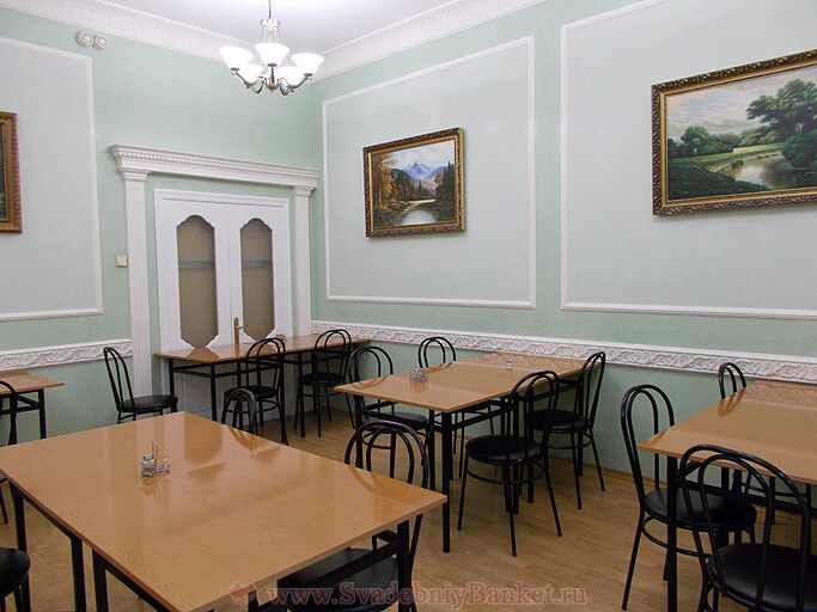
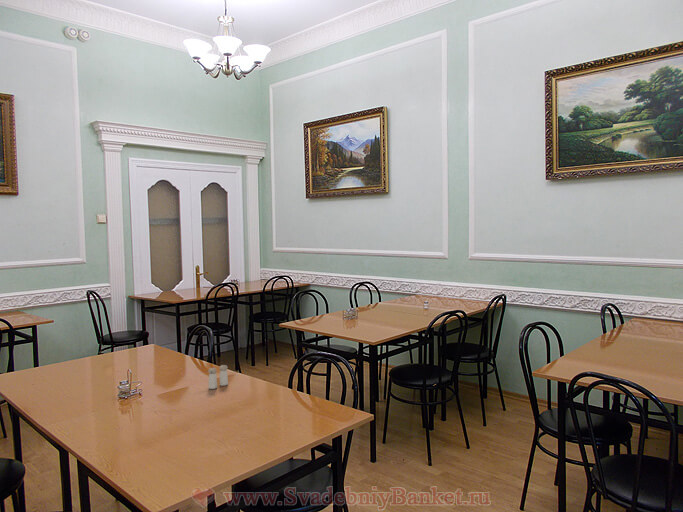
+ salt and pepper shaker (216, 377)
